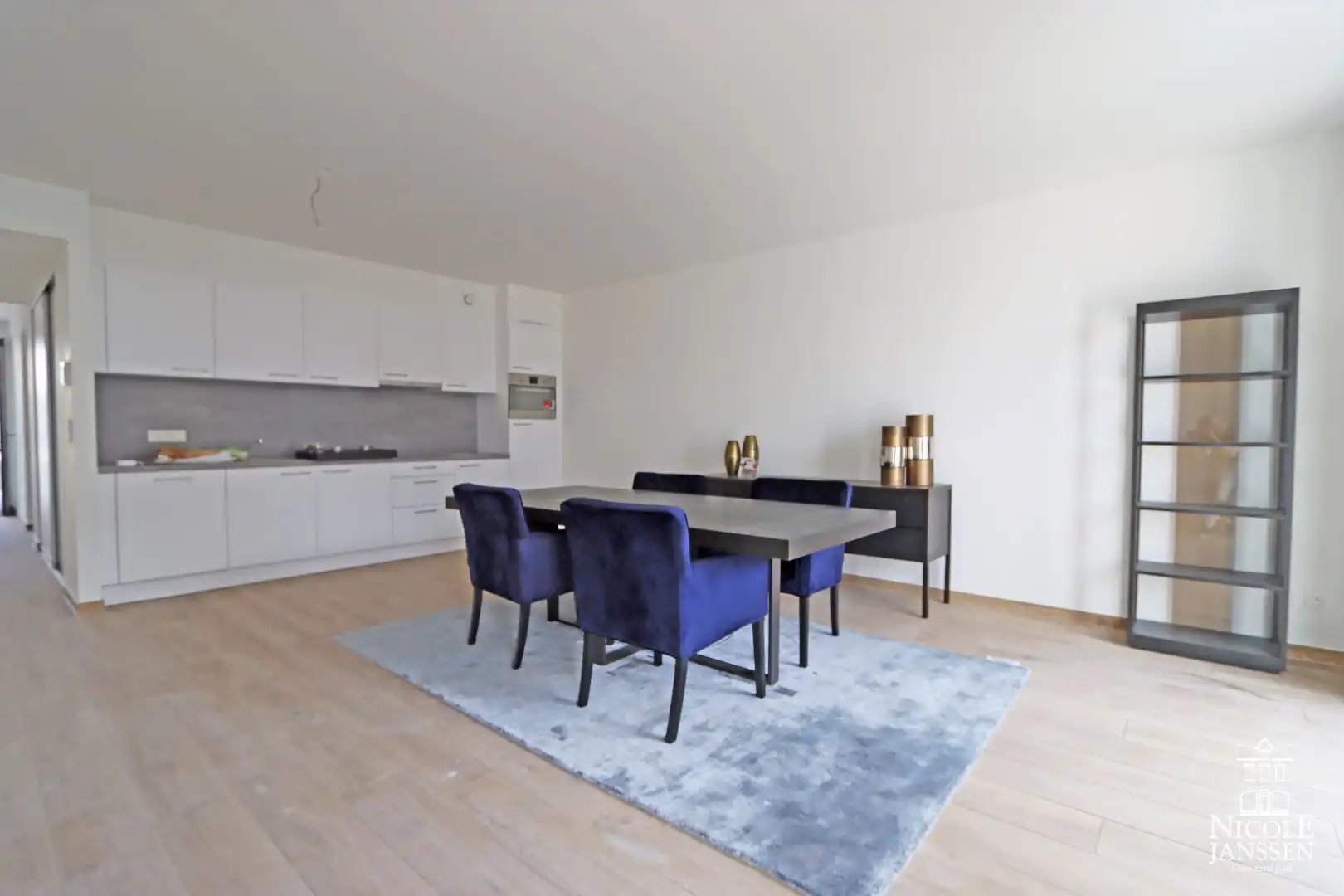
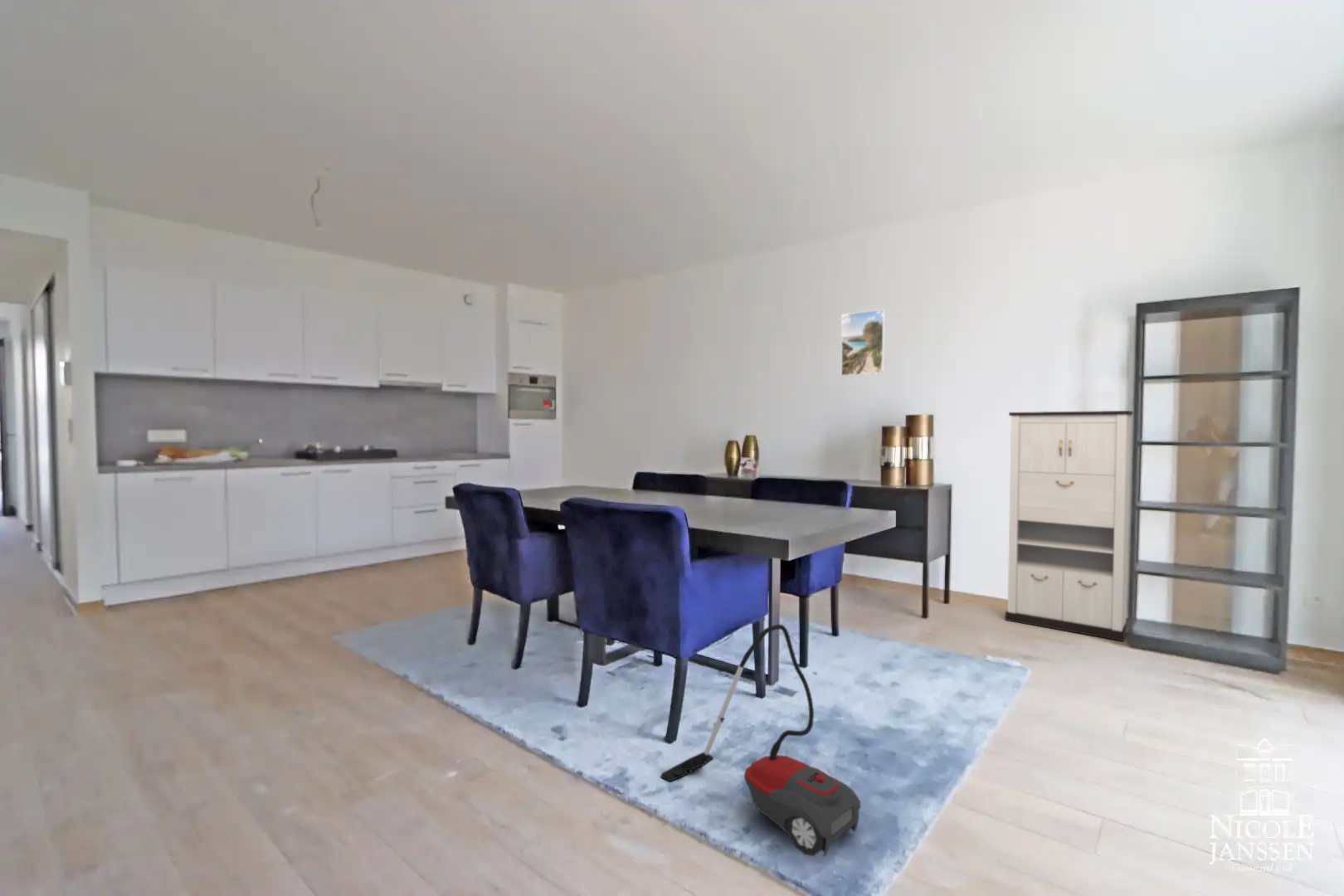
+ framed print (862, 343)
+ vacuum cleaner (783, 732)
+ cabinet (1067, 519)
